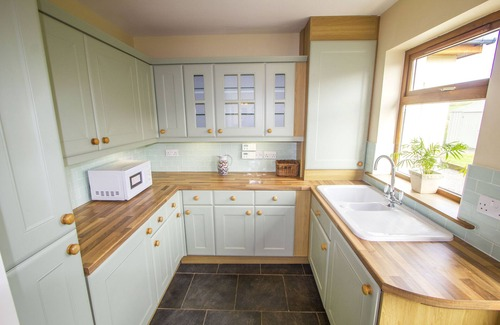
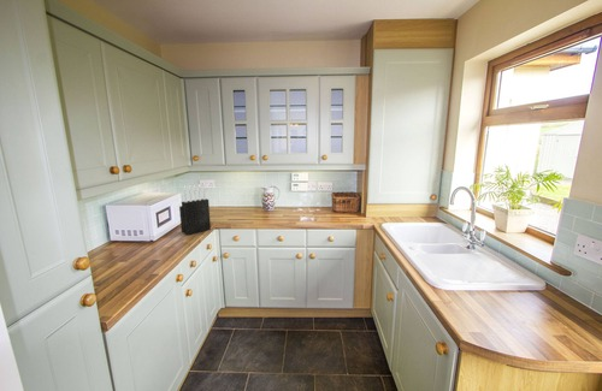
+ knife block (194, 207)
